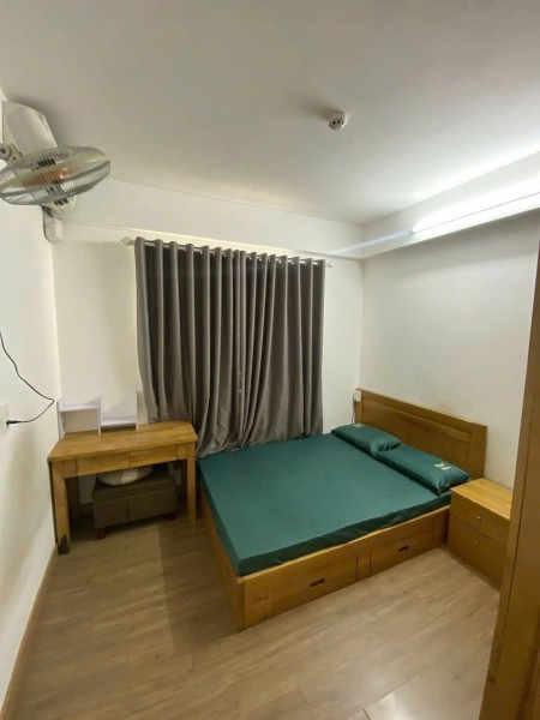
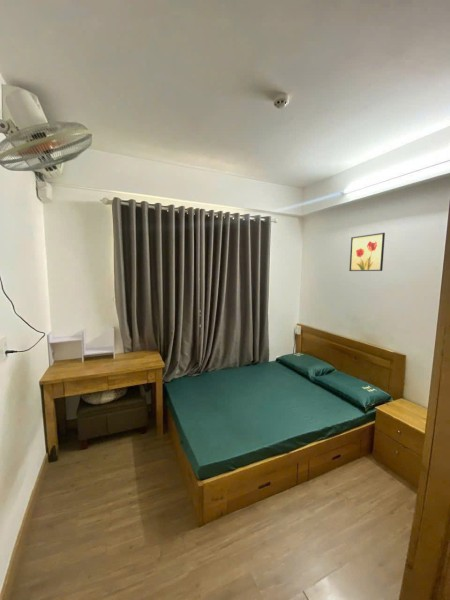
+ wall art (366, 253)
